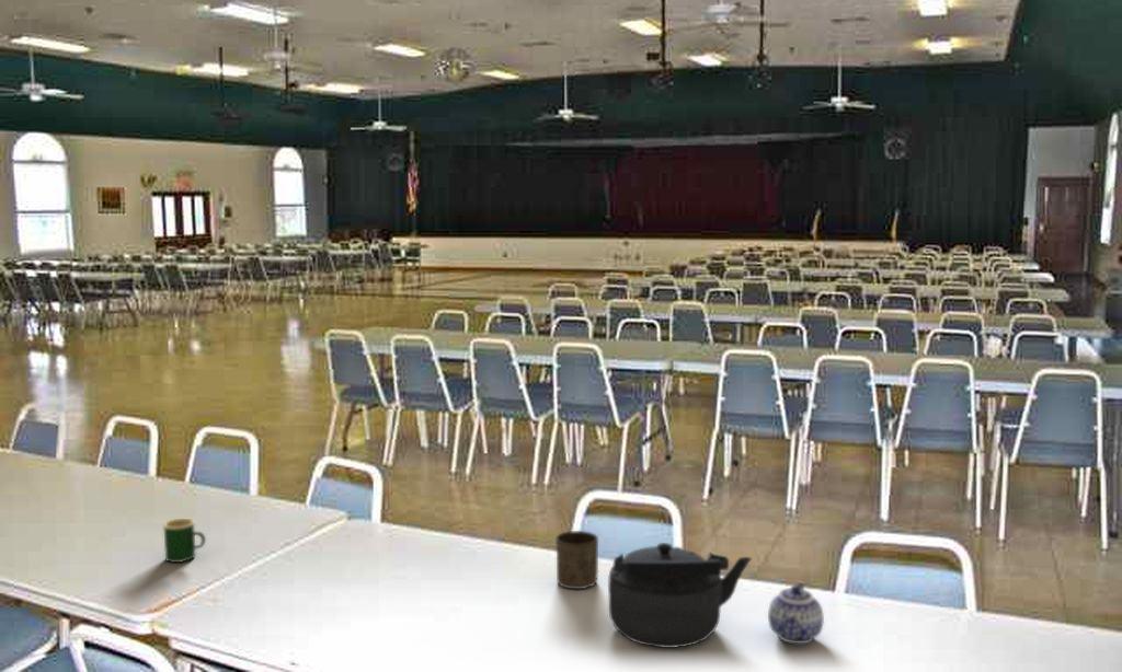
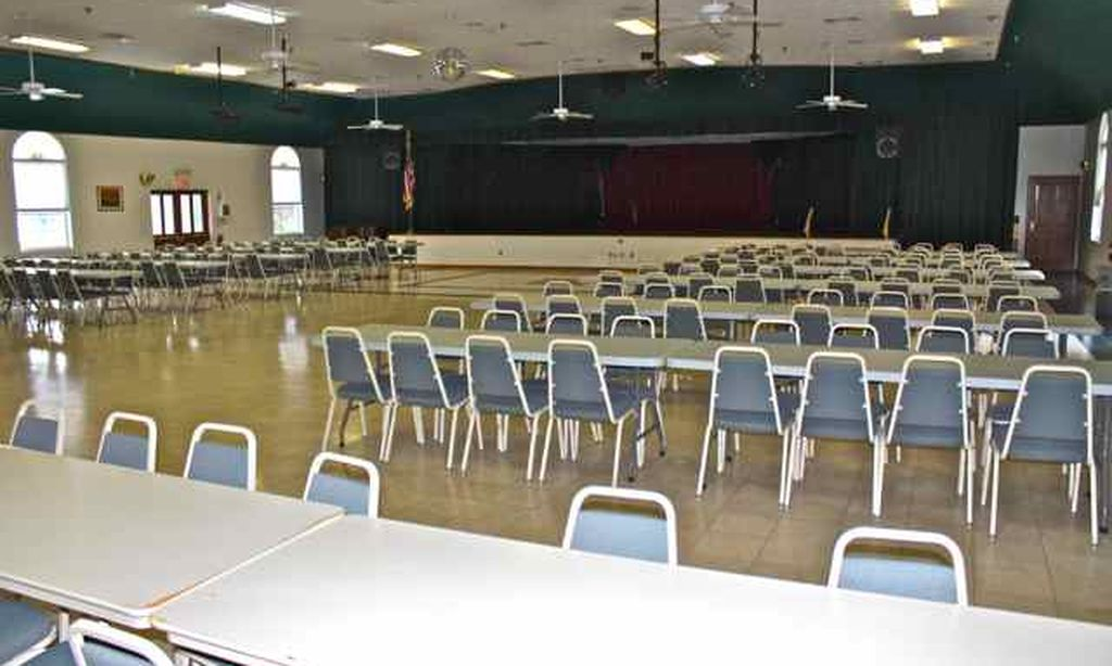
- teapot (795, 611)
- mug (185, 541)
- cup (576, 559)
- kettle (668, 587)
